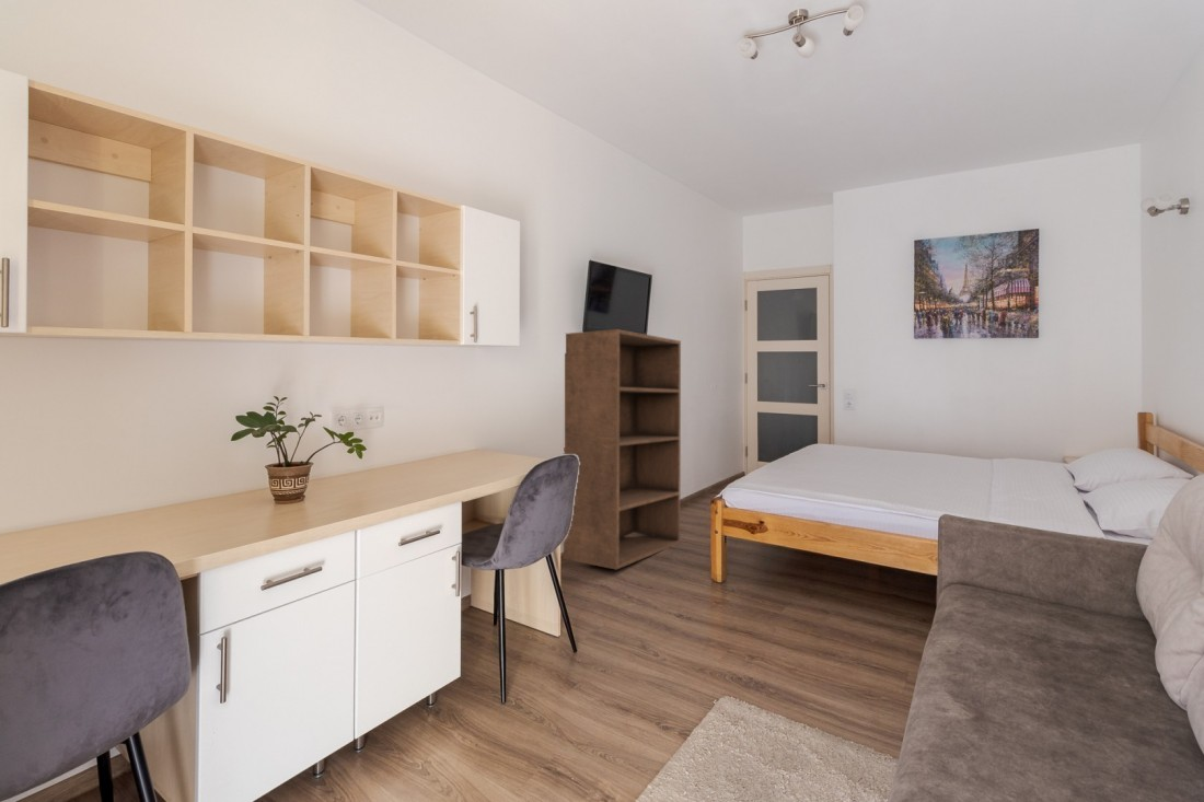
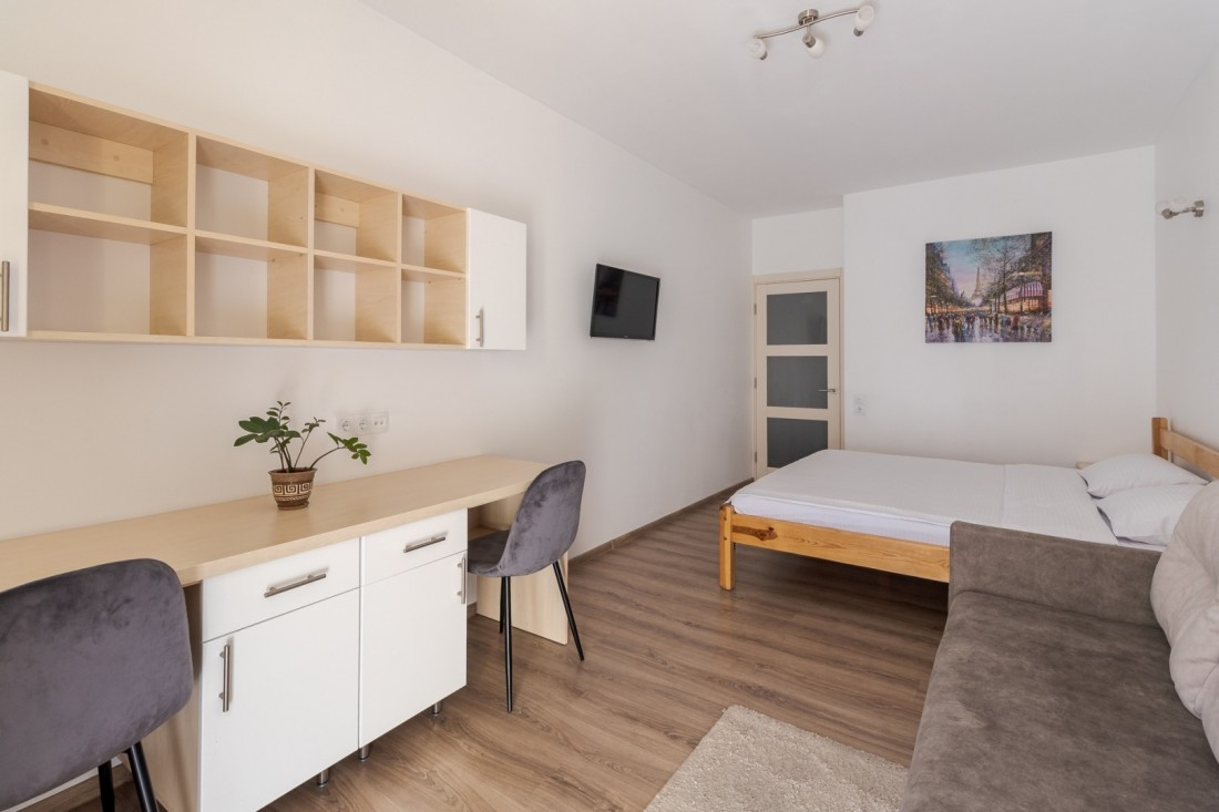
- bookshelf (625, 443)
